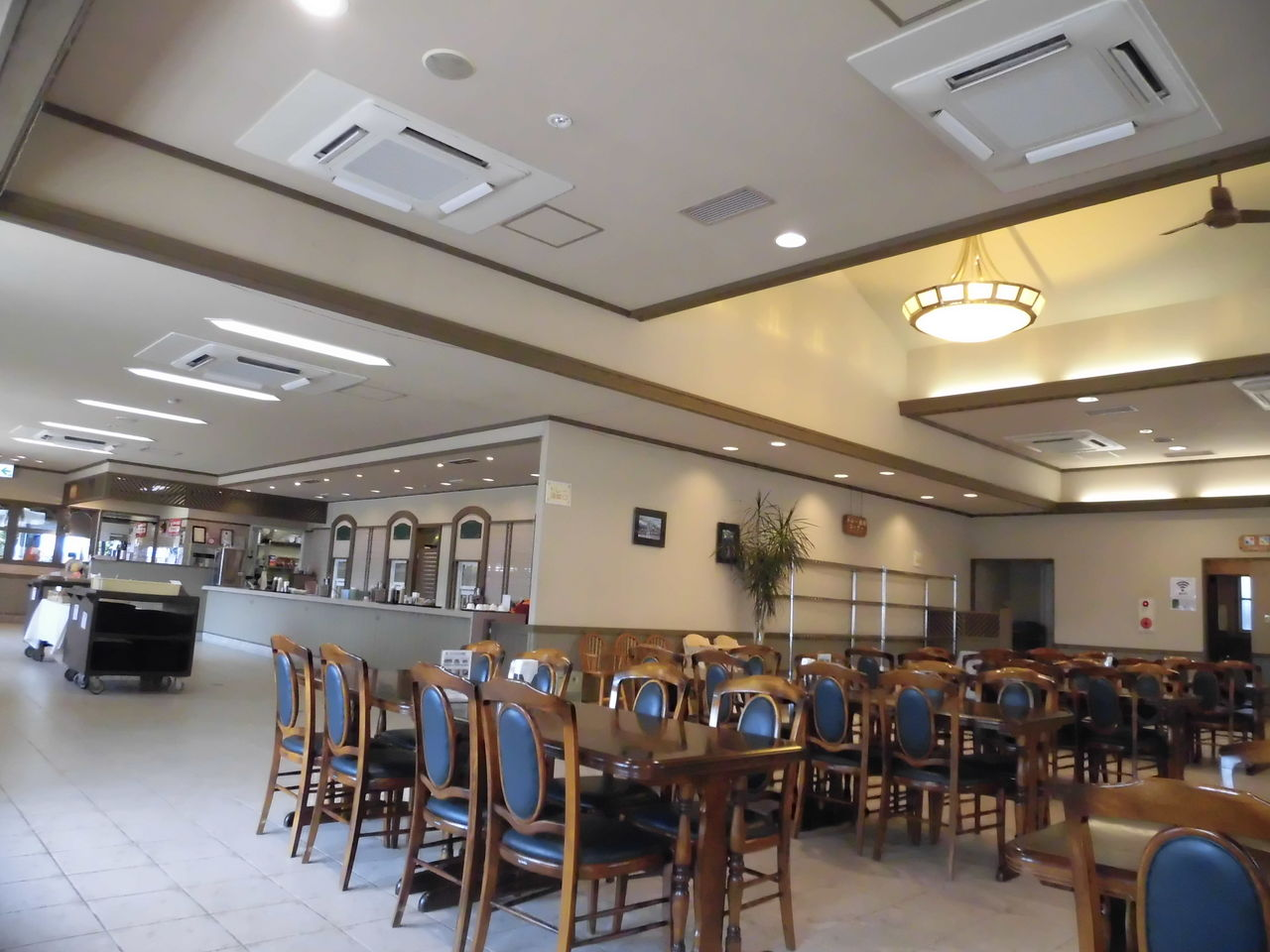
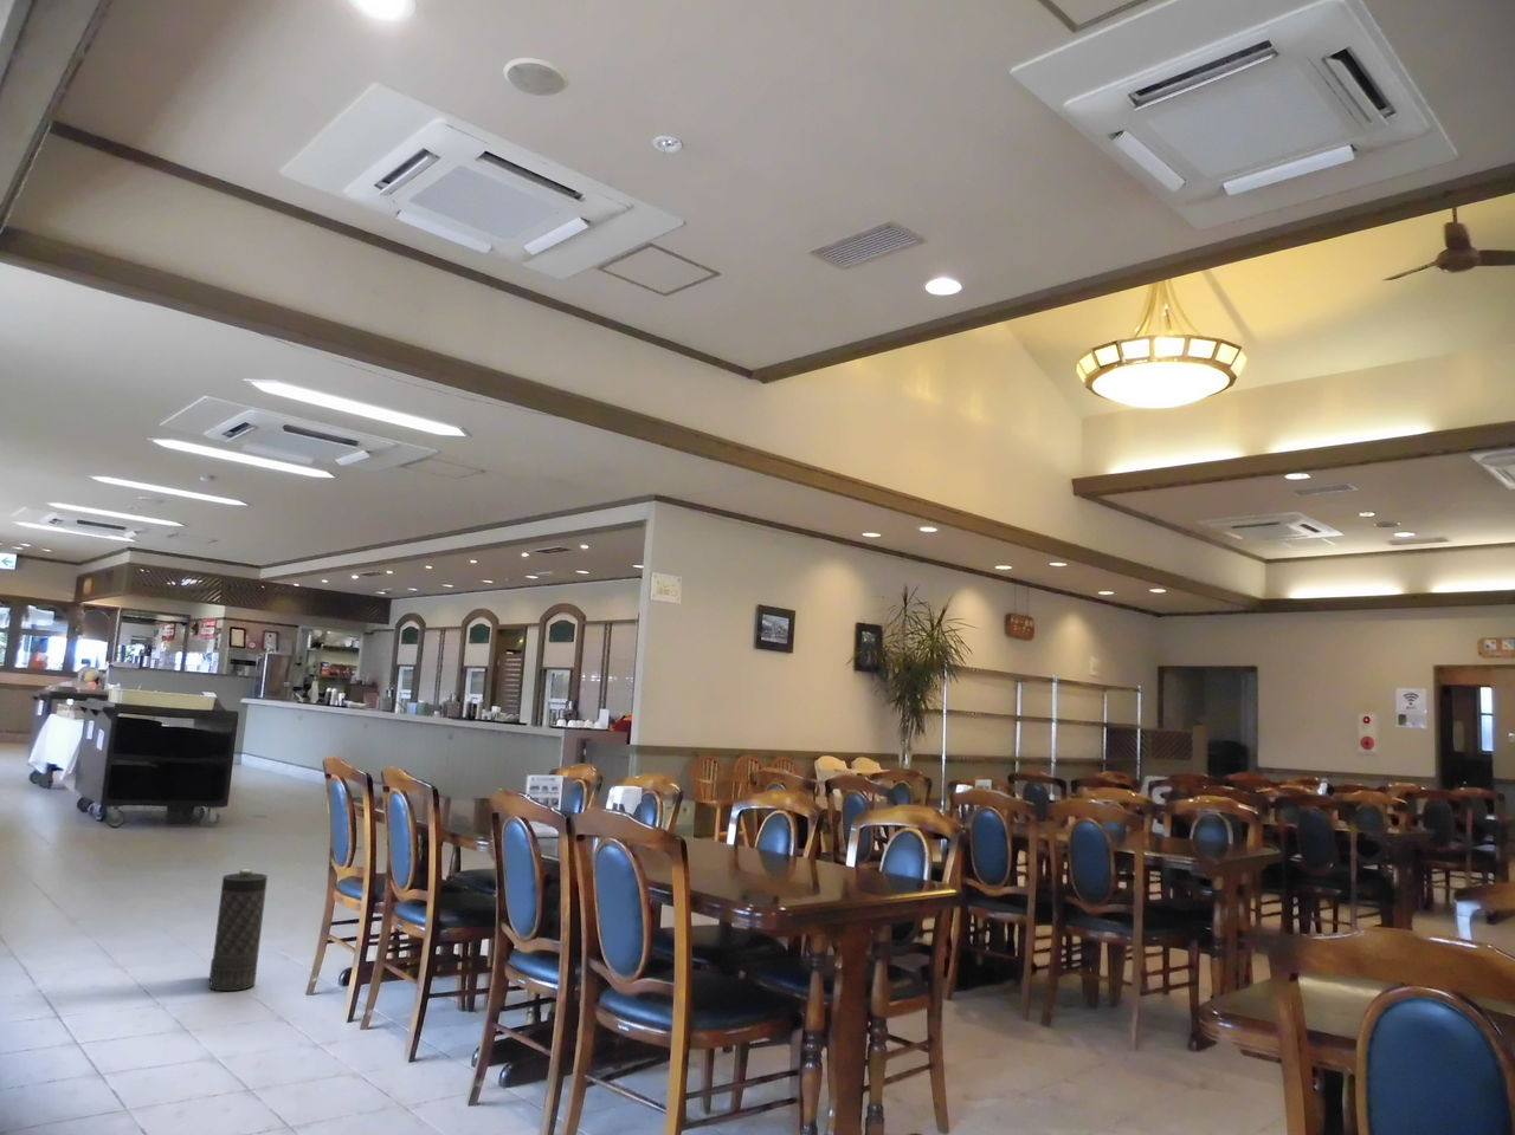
+ canister (235, 924)
